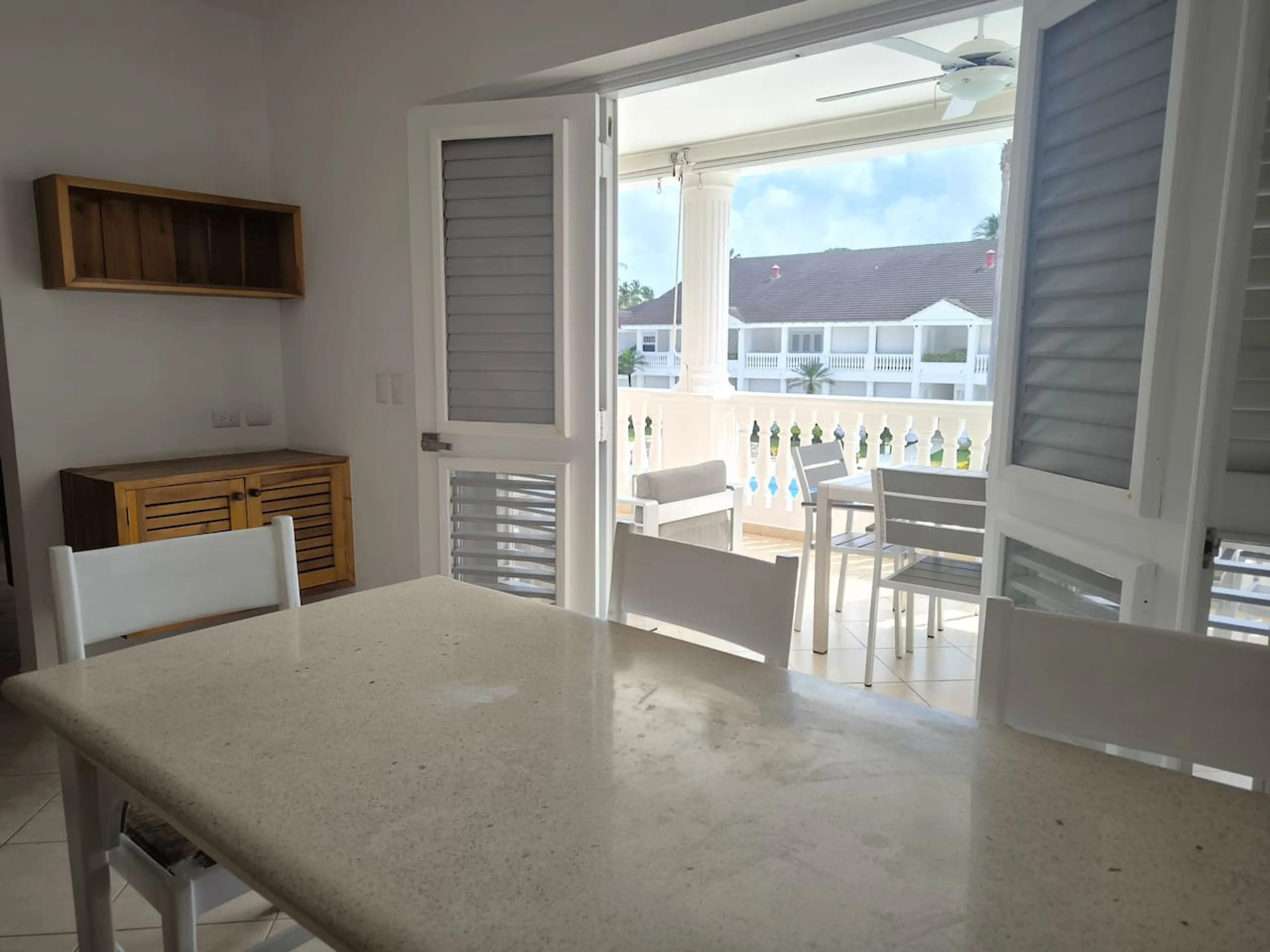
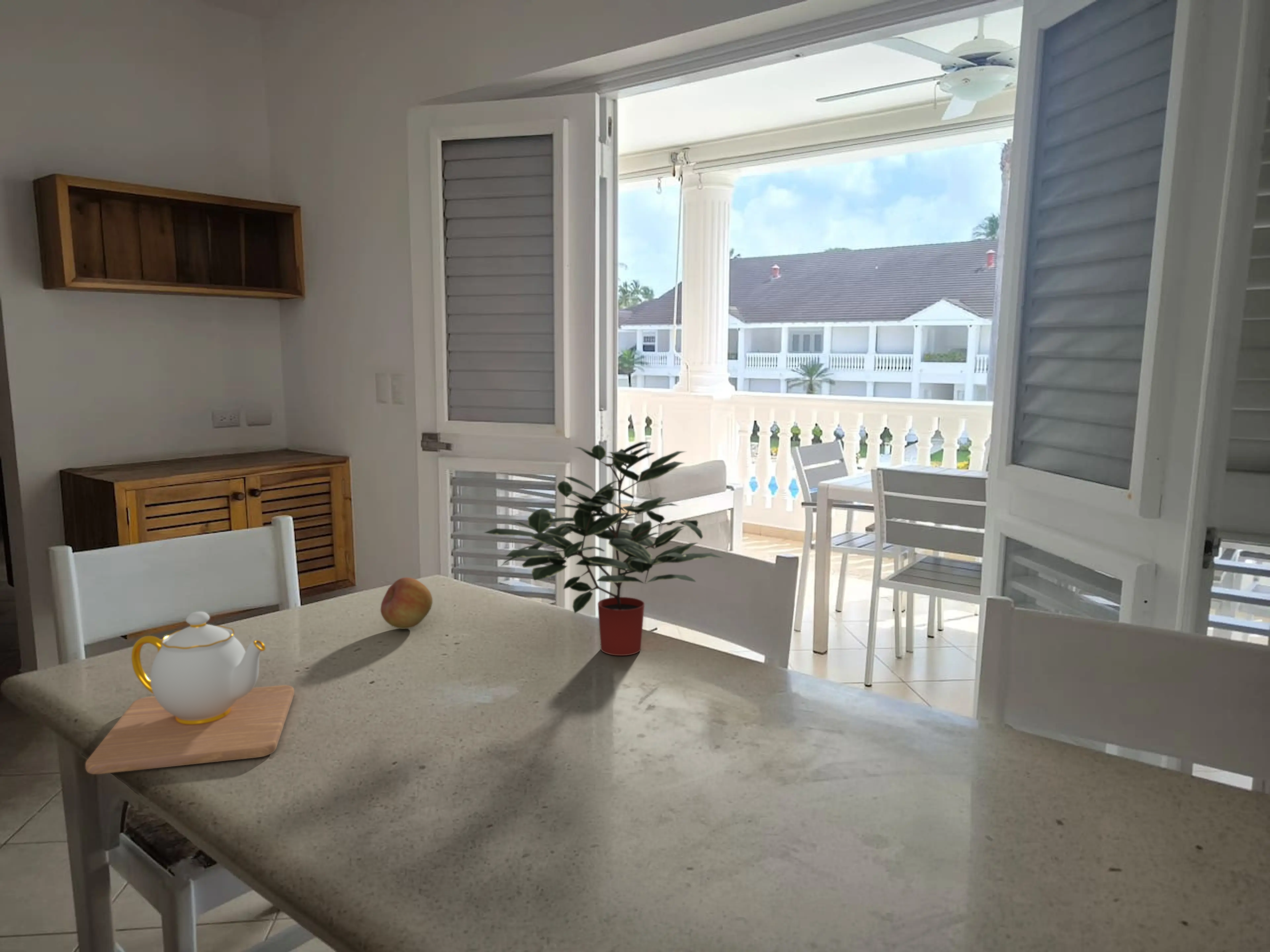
+ potted plant (600, 550)
+ teapot (197, 673)
+ fruit (406, 603)
